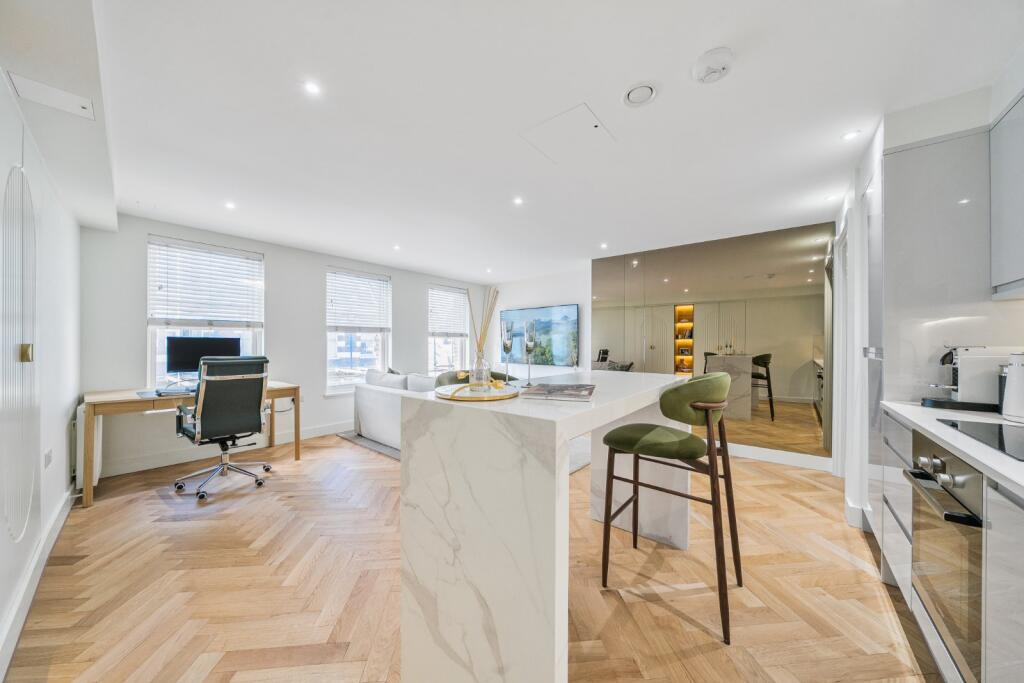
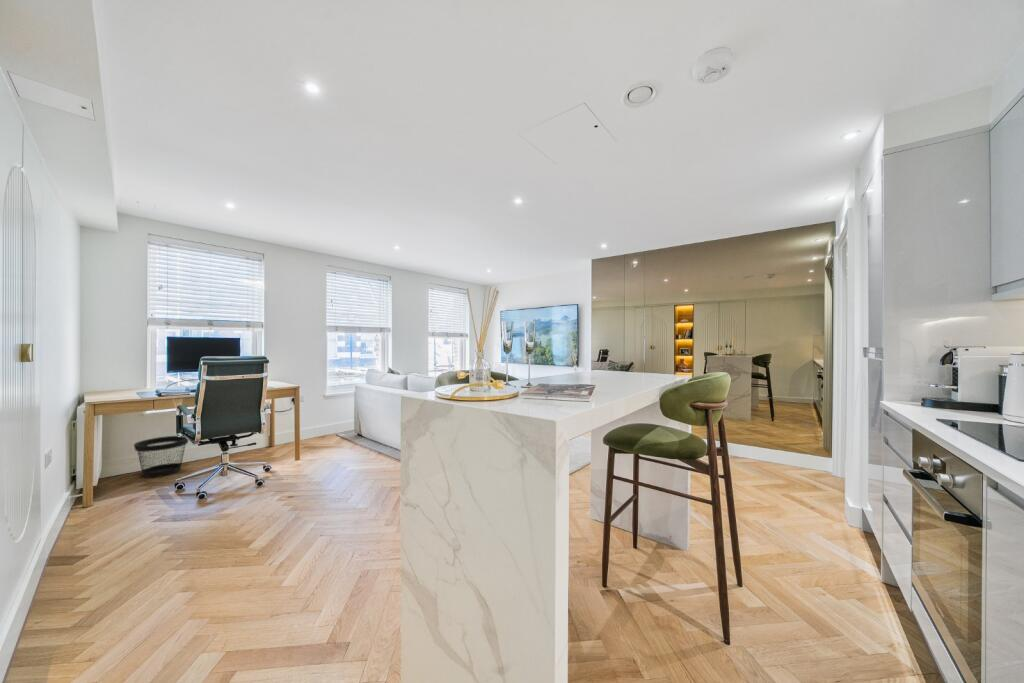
+ wastebasket (162, 455)
